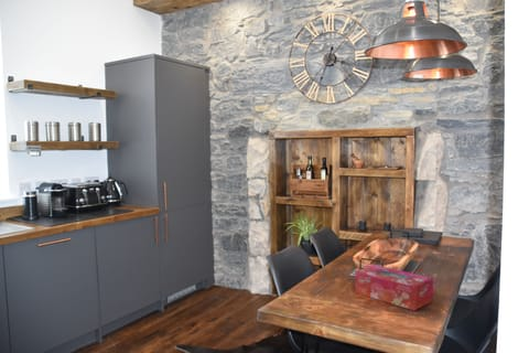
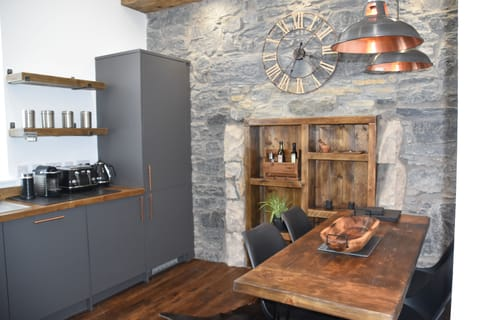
- tissue box (392, 285)
